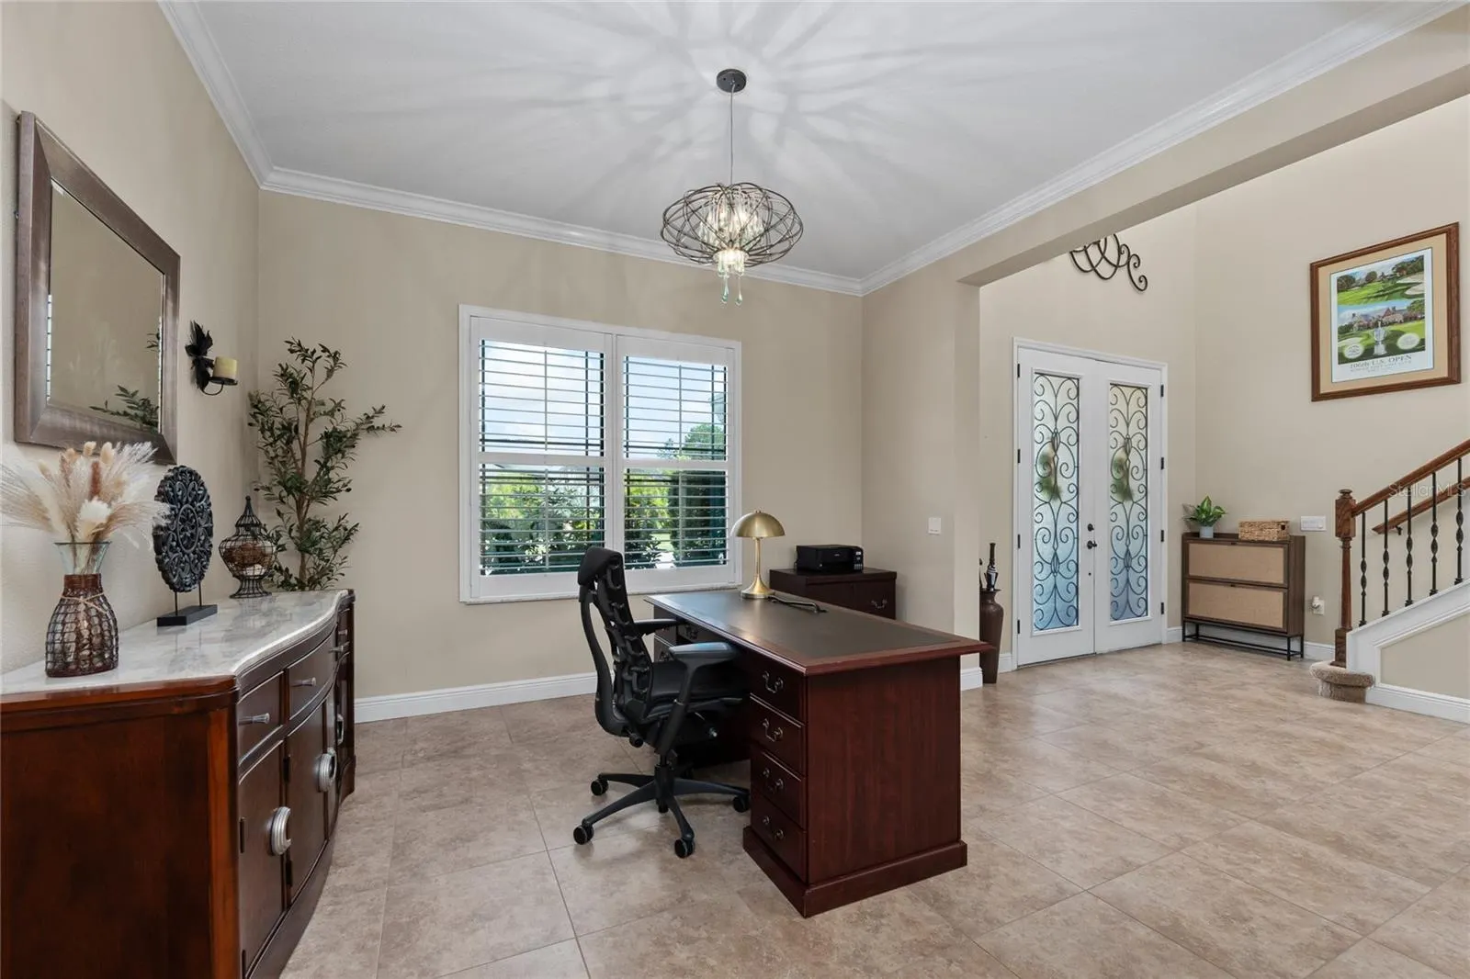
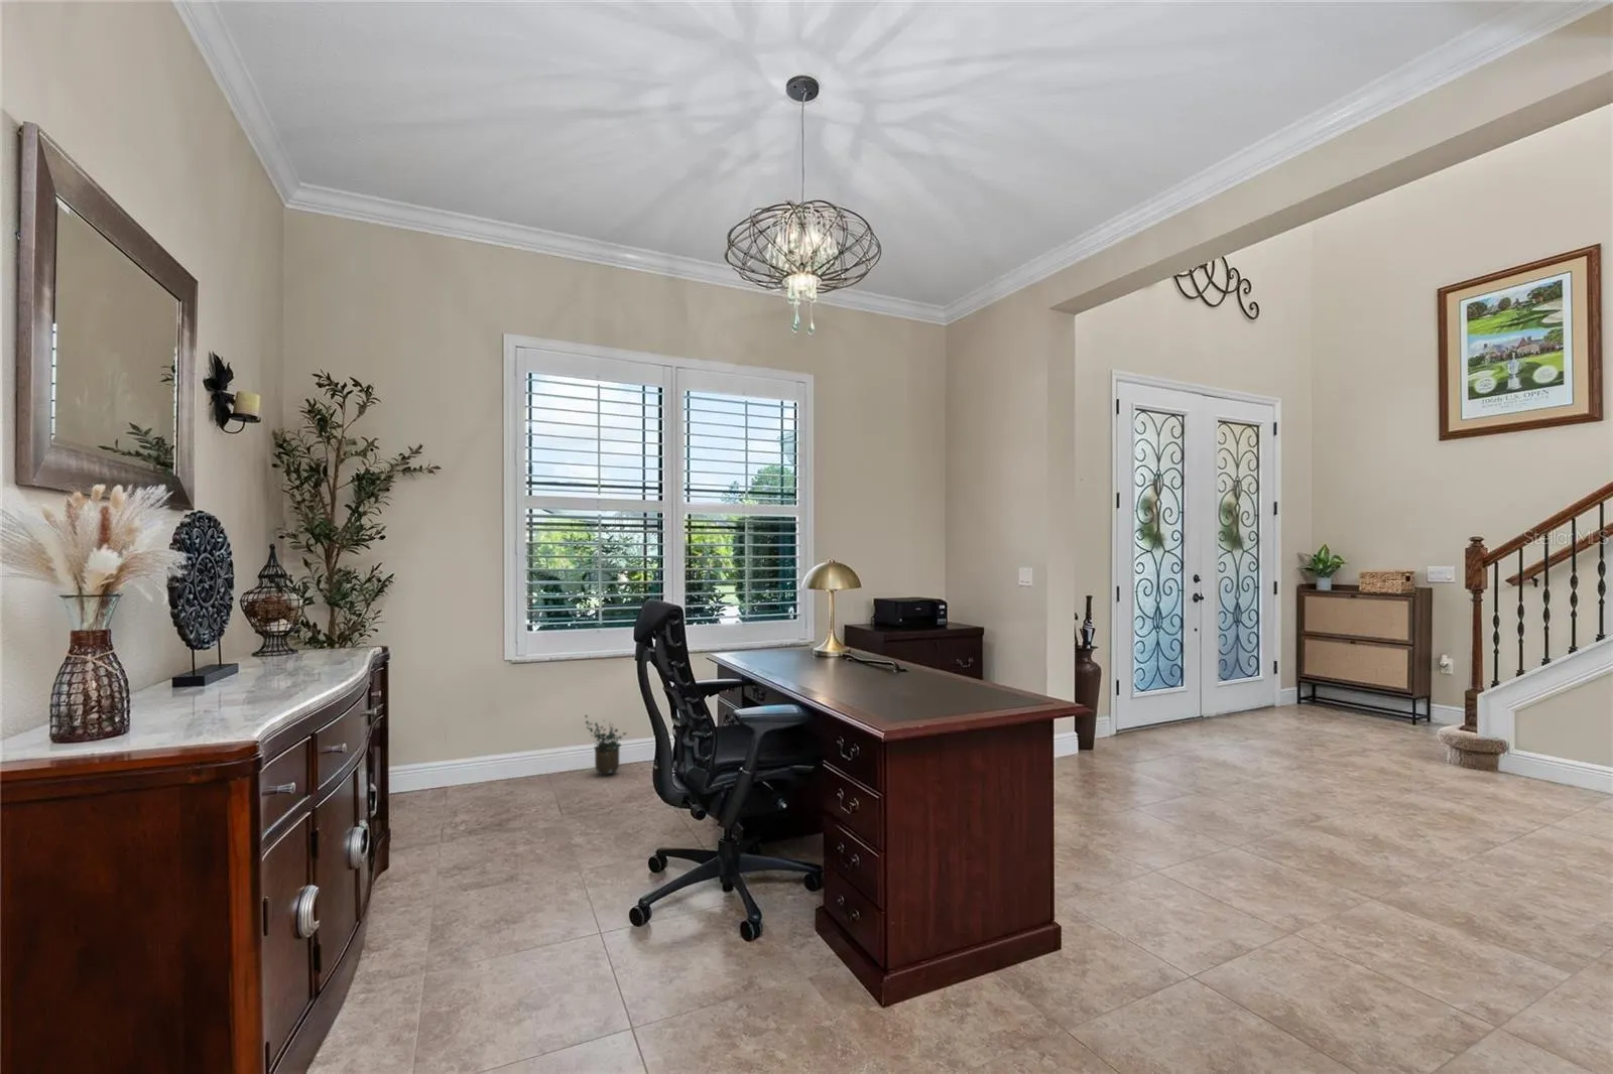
+ potted plant (604, 743)
